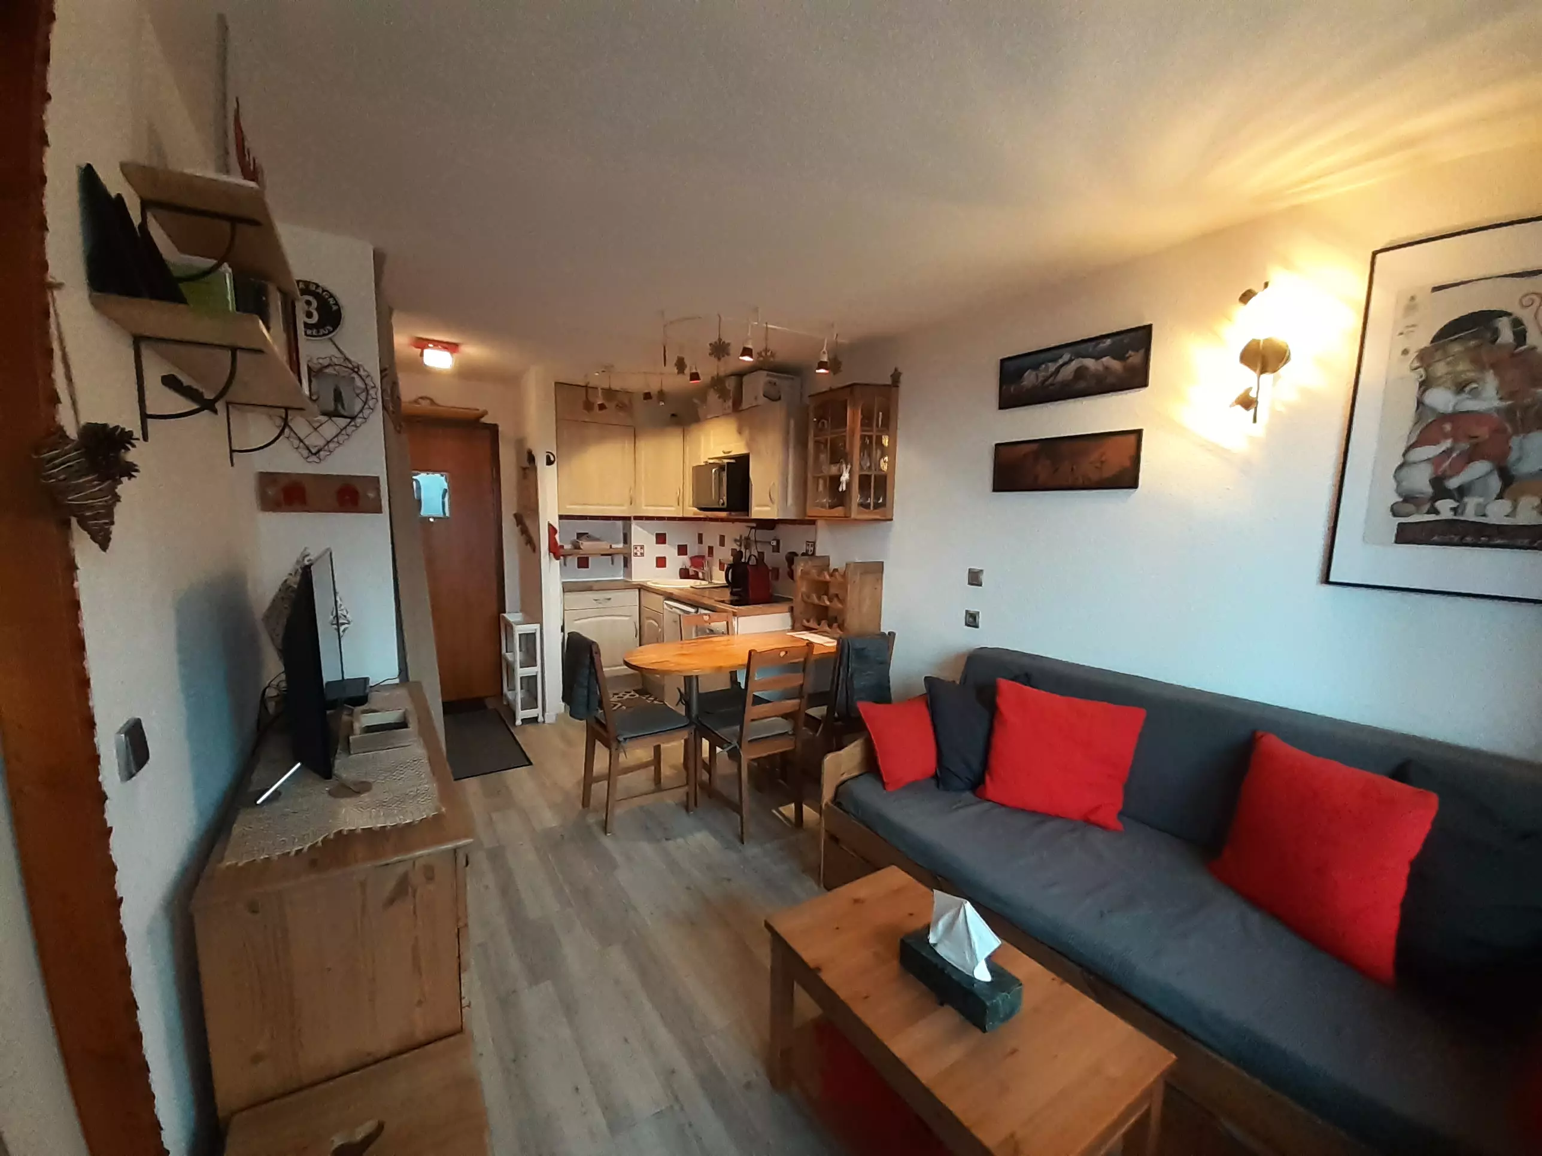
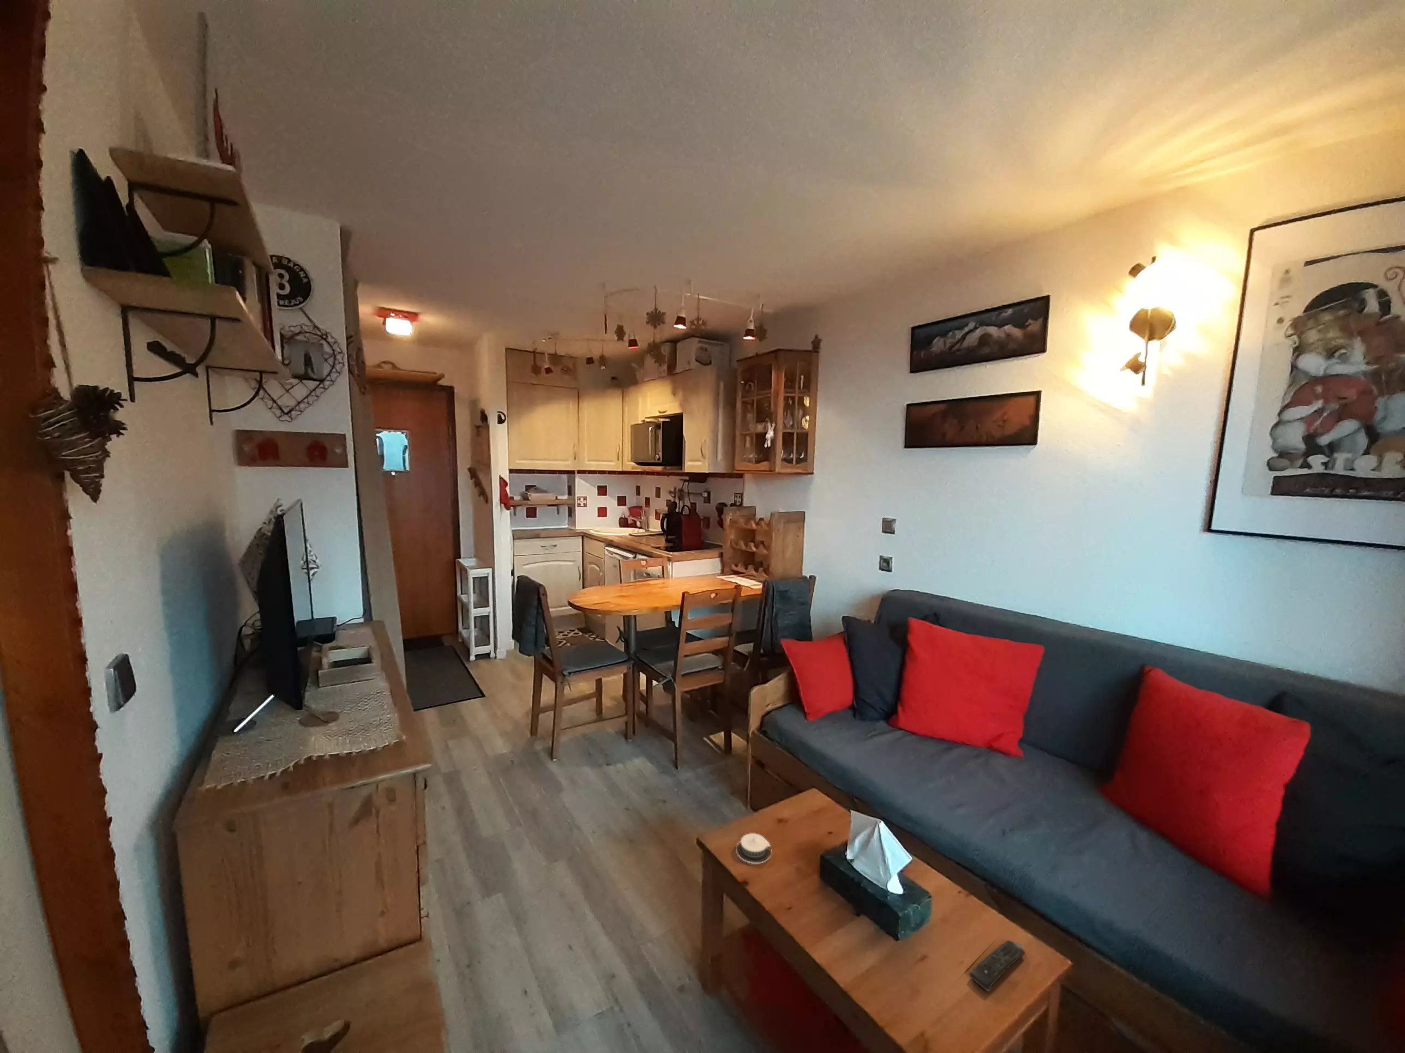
+ remote control (999, 961)
+ architectural model (753, 843)
